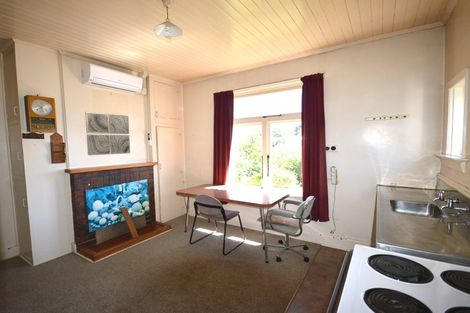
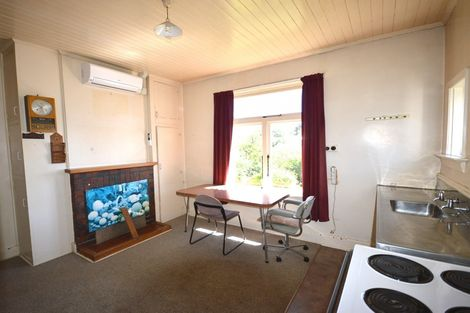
- wall art (110, 133)
